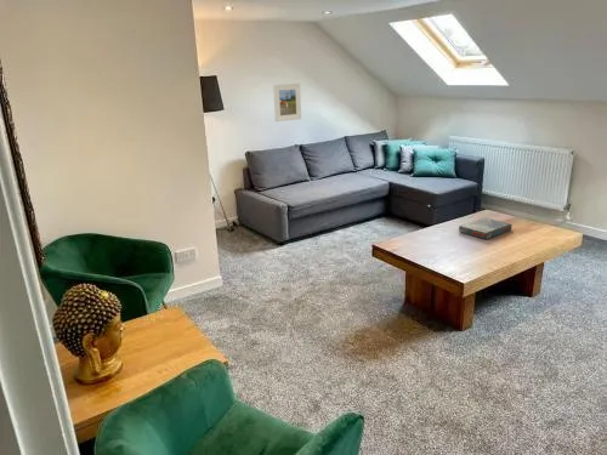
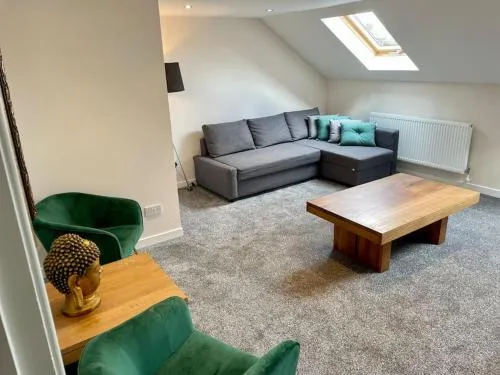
- board game (484, 227)
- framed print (287, 102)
